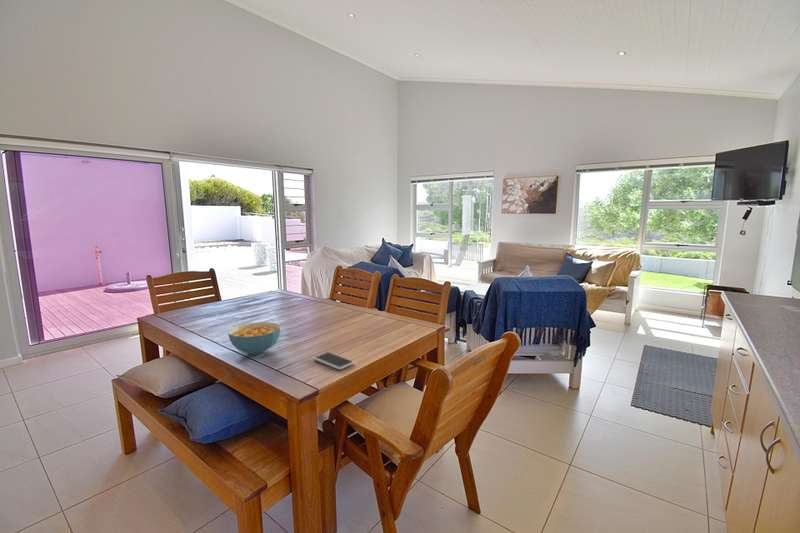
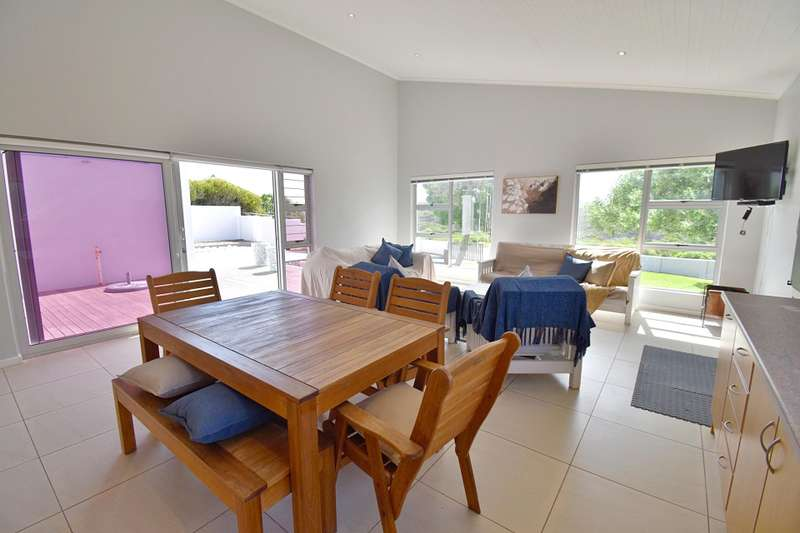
- cereal bowl (255, 340)
- smartphone (333, 360)
